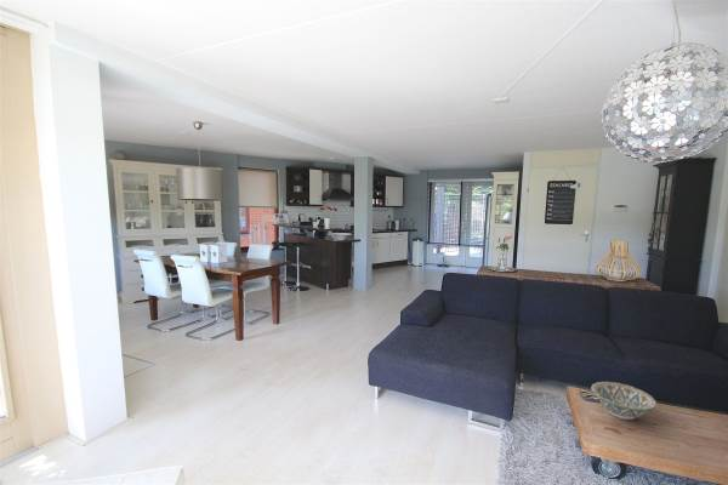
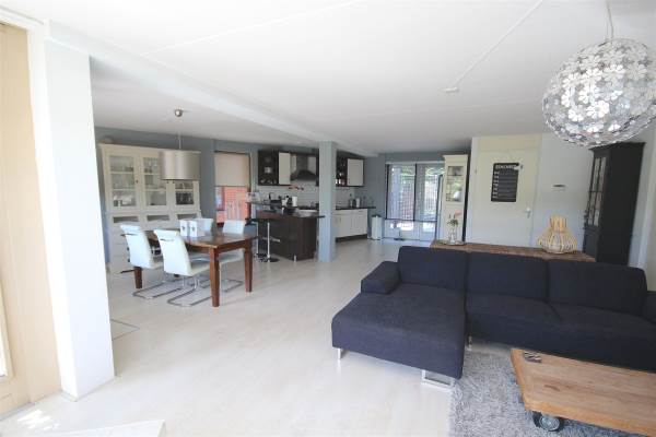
- decorative bowl (621, 403)
